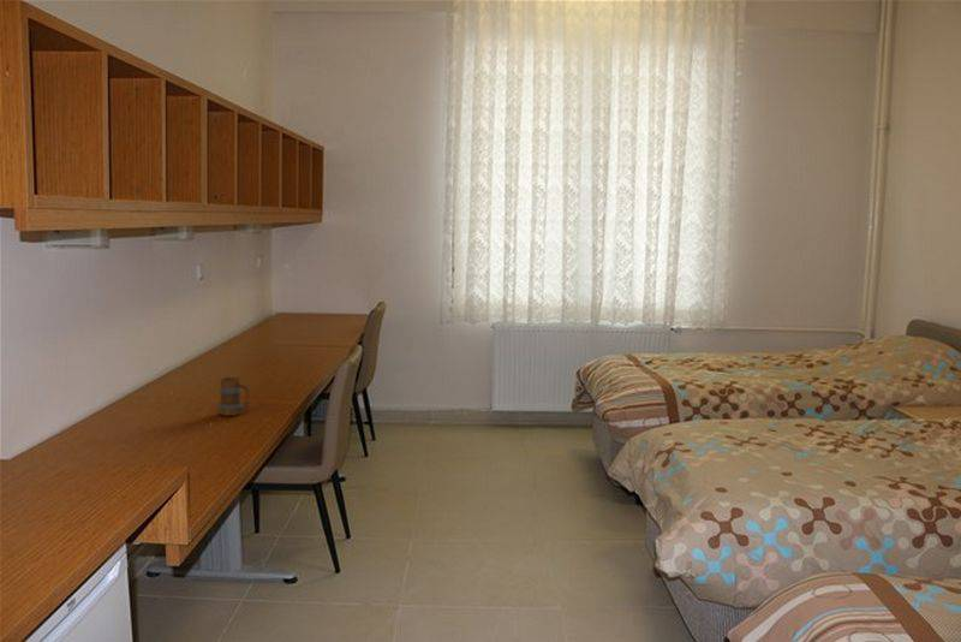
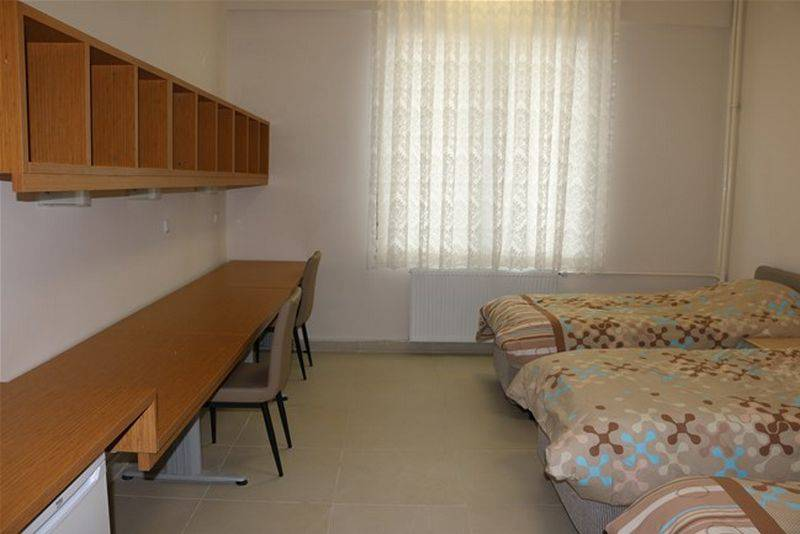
- mug (234, 396)
